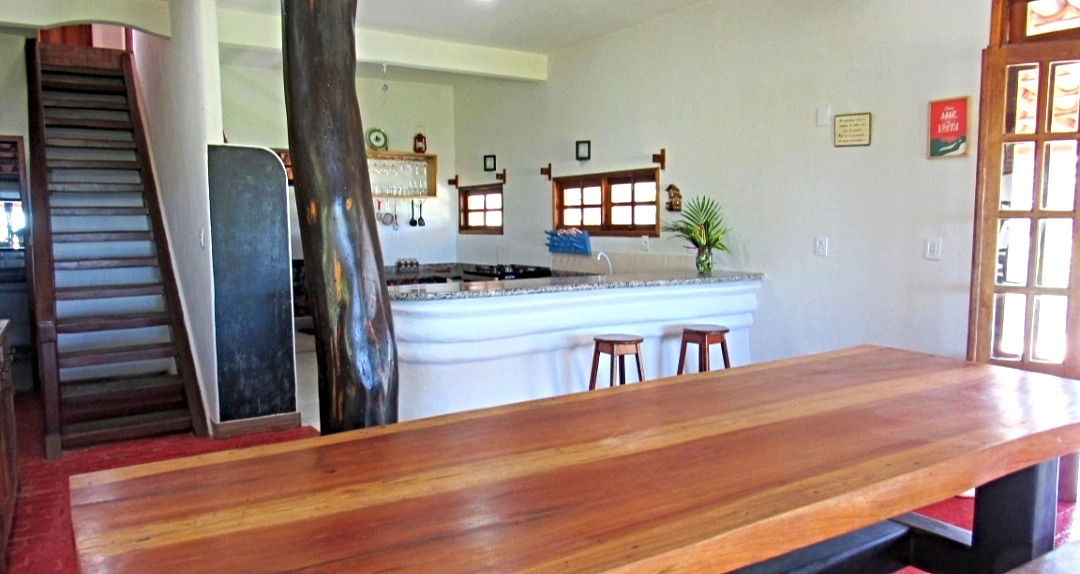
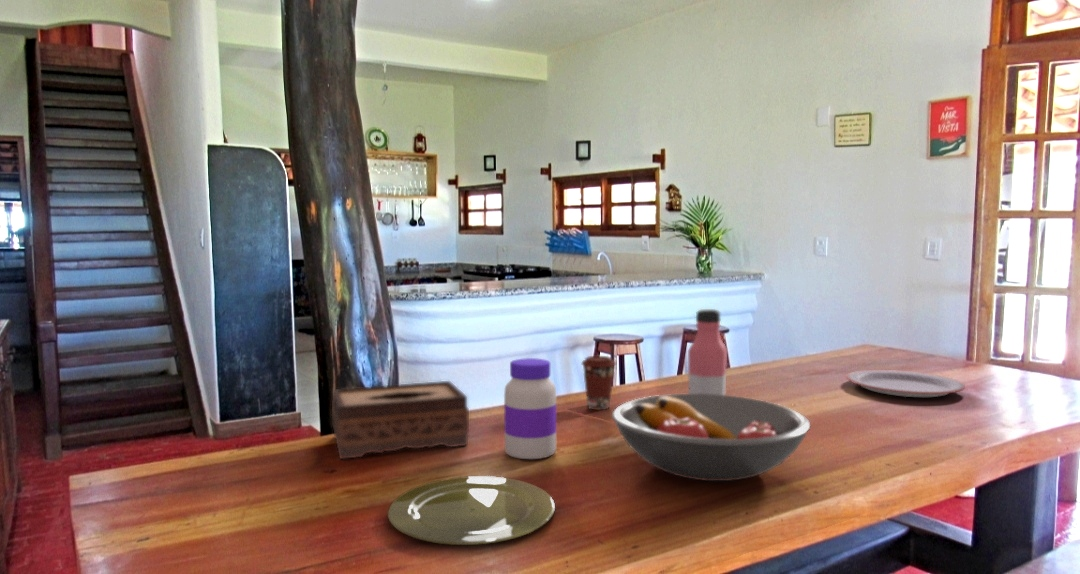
+ plate (903, 384)
+ fruit bowl (708, 434)
+ coffee cup (598, 382)
+ jar (530, 407)
+ tissue box (399, 416)
+ water bottle (707, 365)
+ plate (472, 507)
